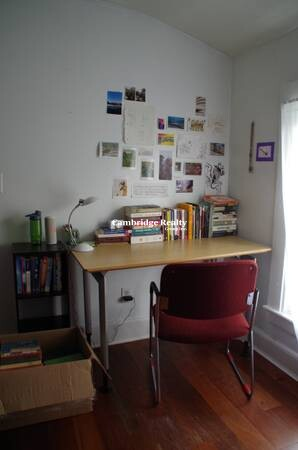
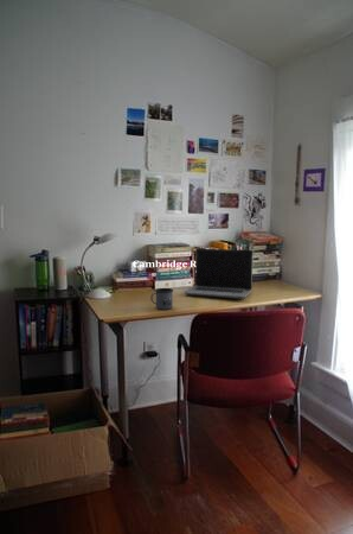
+ mug (161, 298)
+ laptop computer (218, 272)
